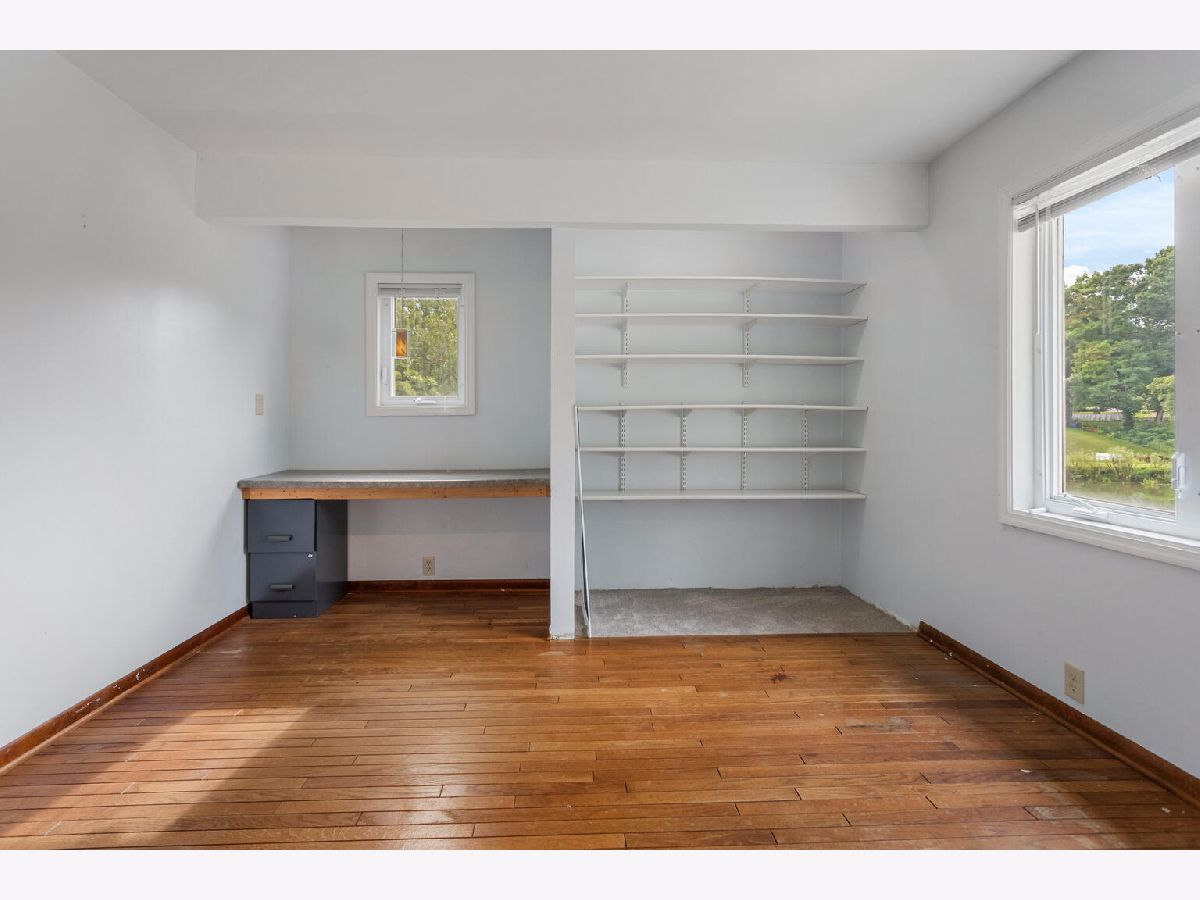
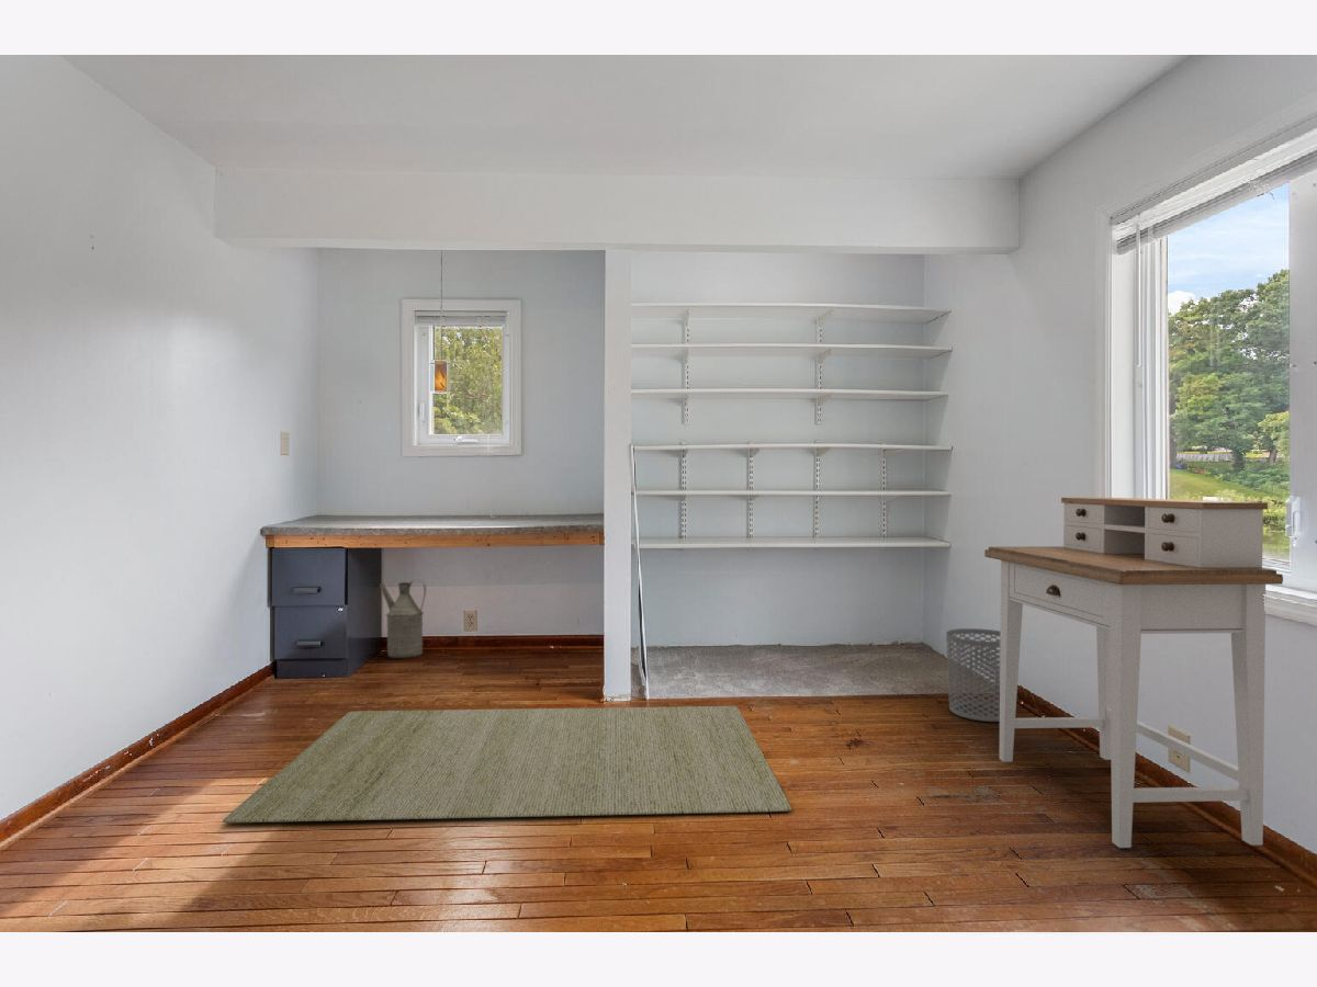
+ rug (531, 752)
+ desk (1110, 648)
+ watering can (402, 616)
+ waste bin (981, 674)
